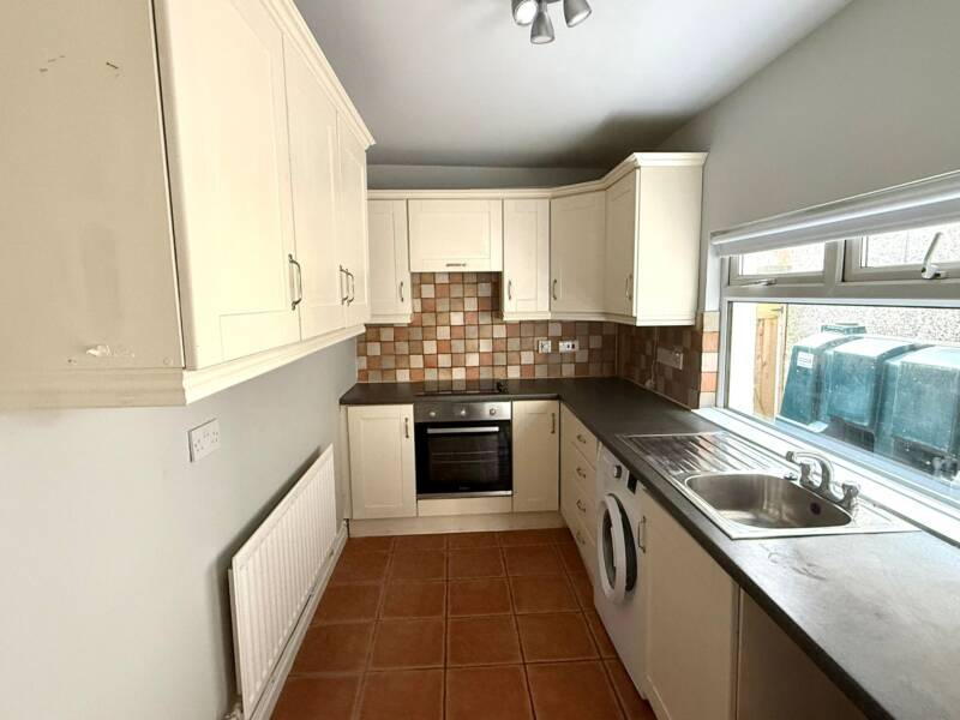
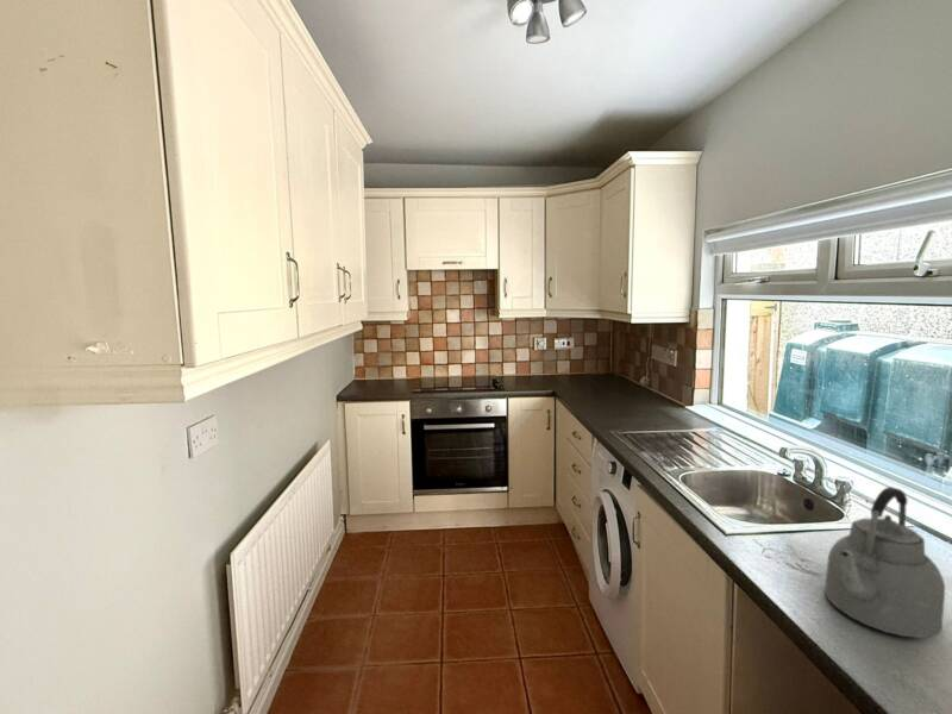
+ kettle (875, 555)
